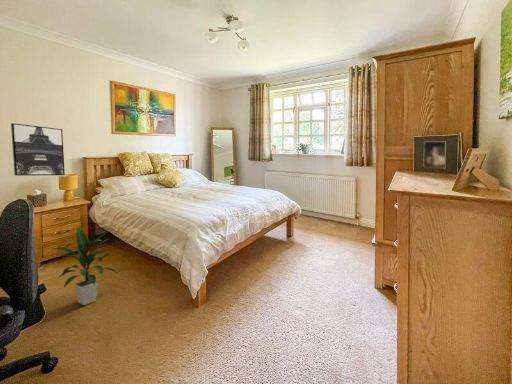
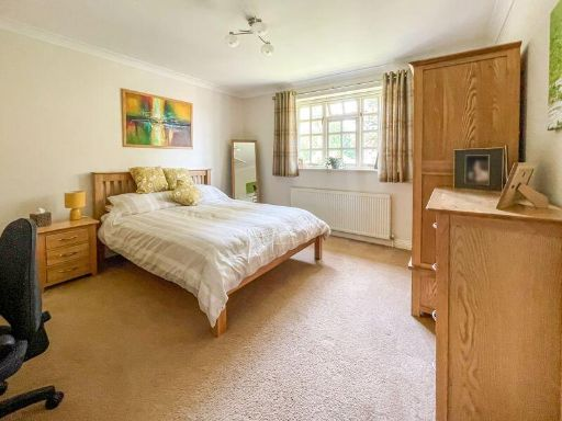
- indoor plant (88, 265)
- wall art (39, 151)
